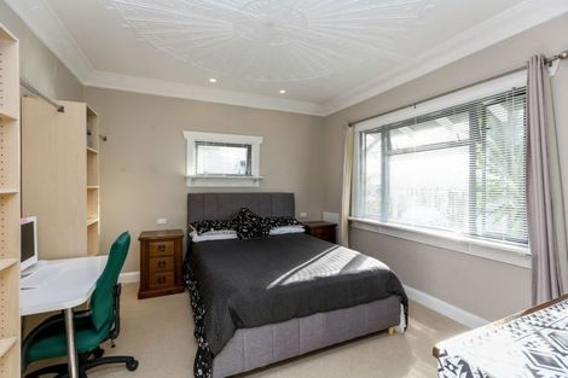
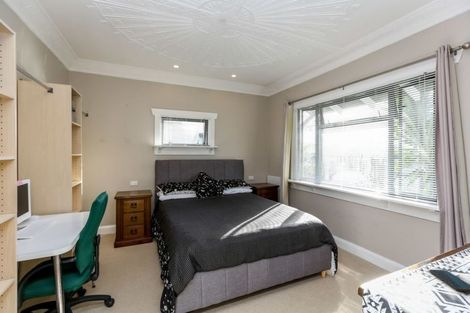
+ smartphone (451, 279)
